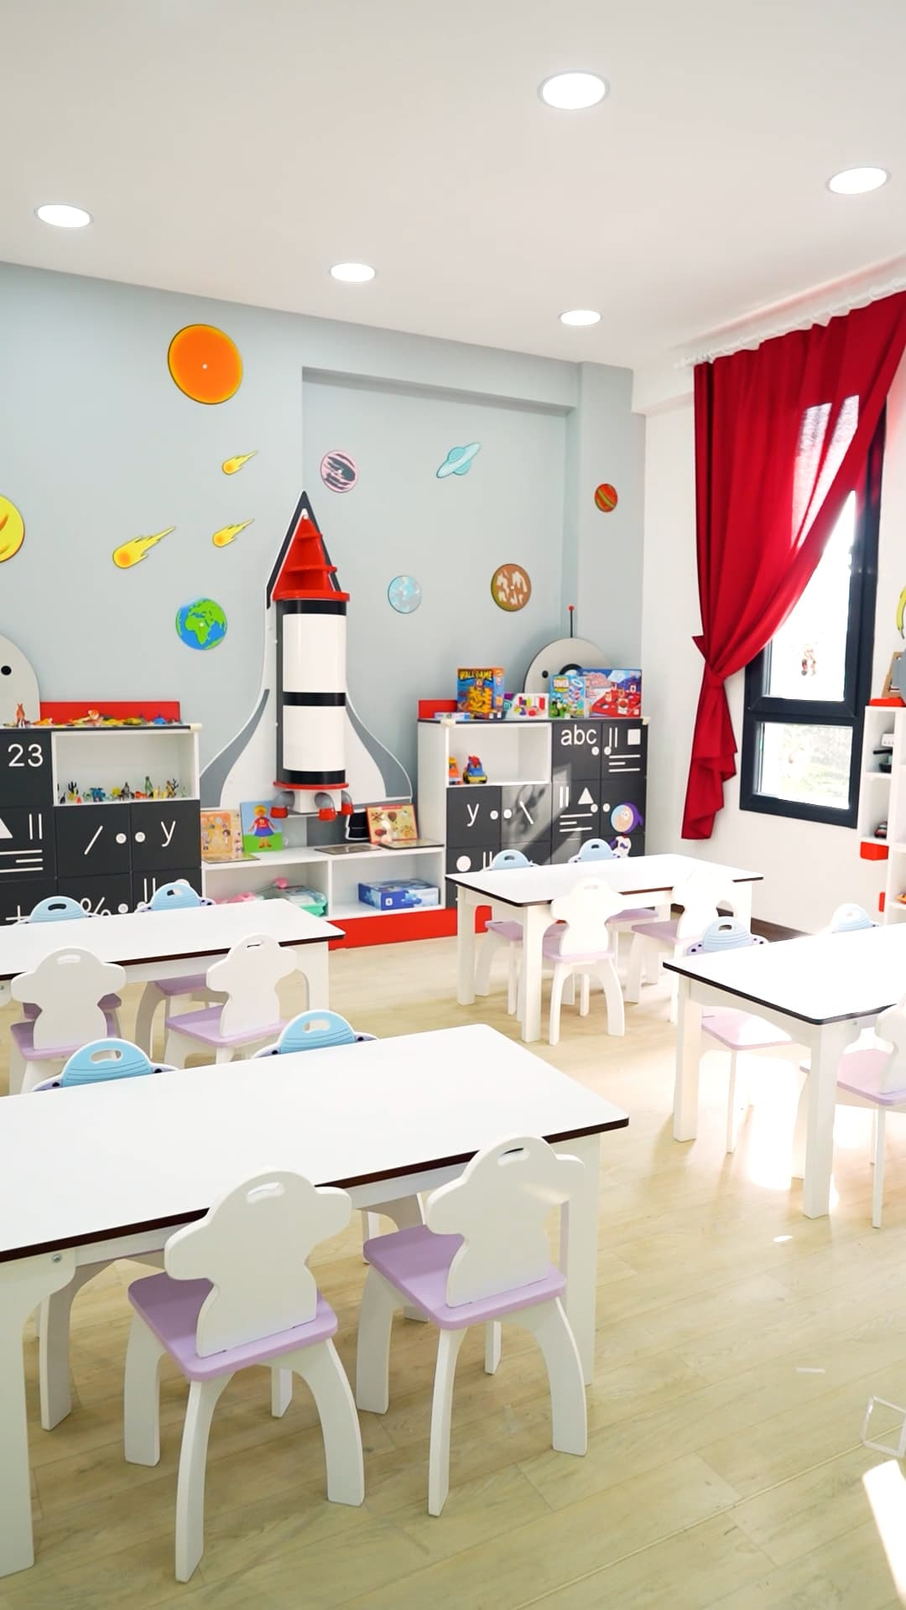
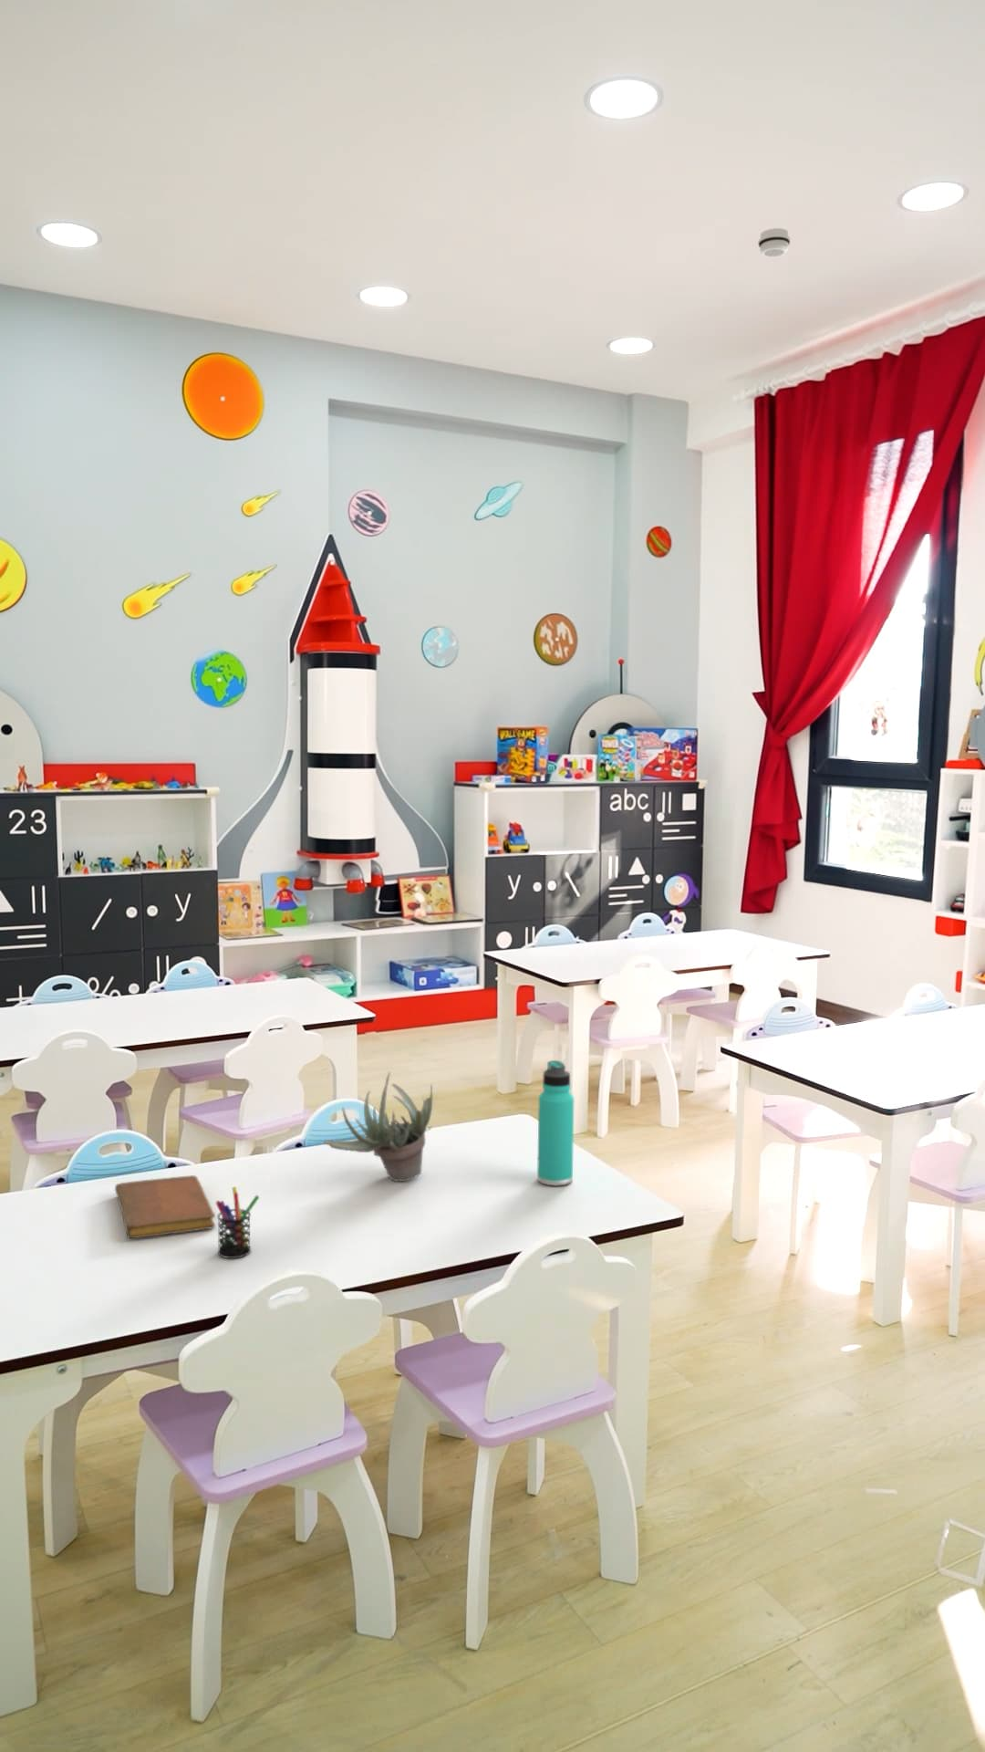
+ notebook (164, 1204)
+ thermos bottle (556, 1121)
+ succulent plant (382, 1127)
+ smoke detector (773, 243)
+ pen holder (238, 1220)
